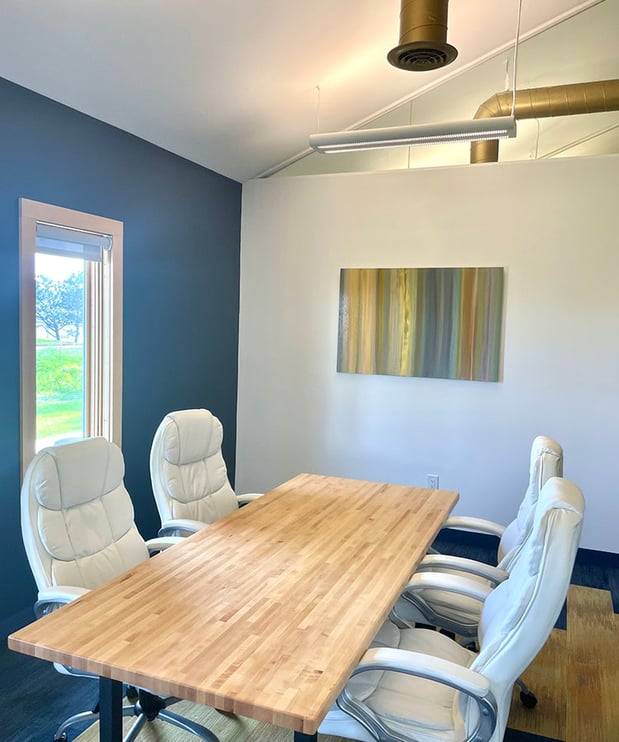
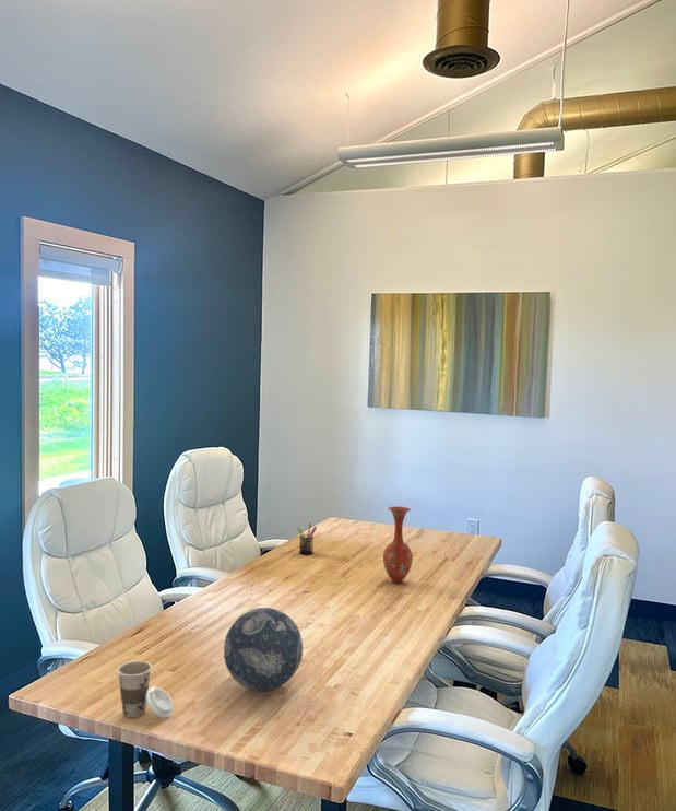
+ pen holder (305, 538)
+ decorative ball (263, 648)
+ cup (144, 691)
+ vase (398, 544)
